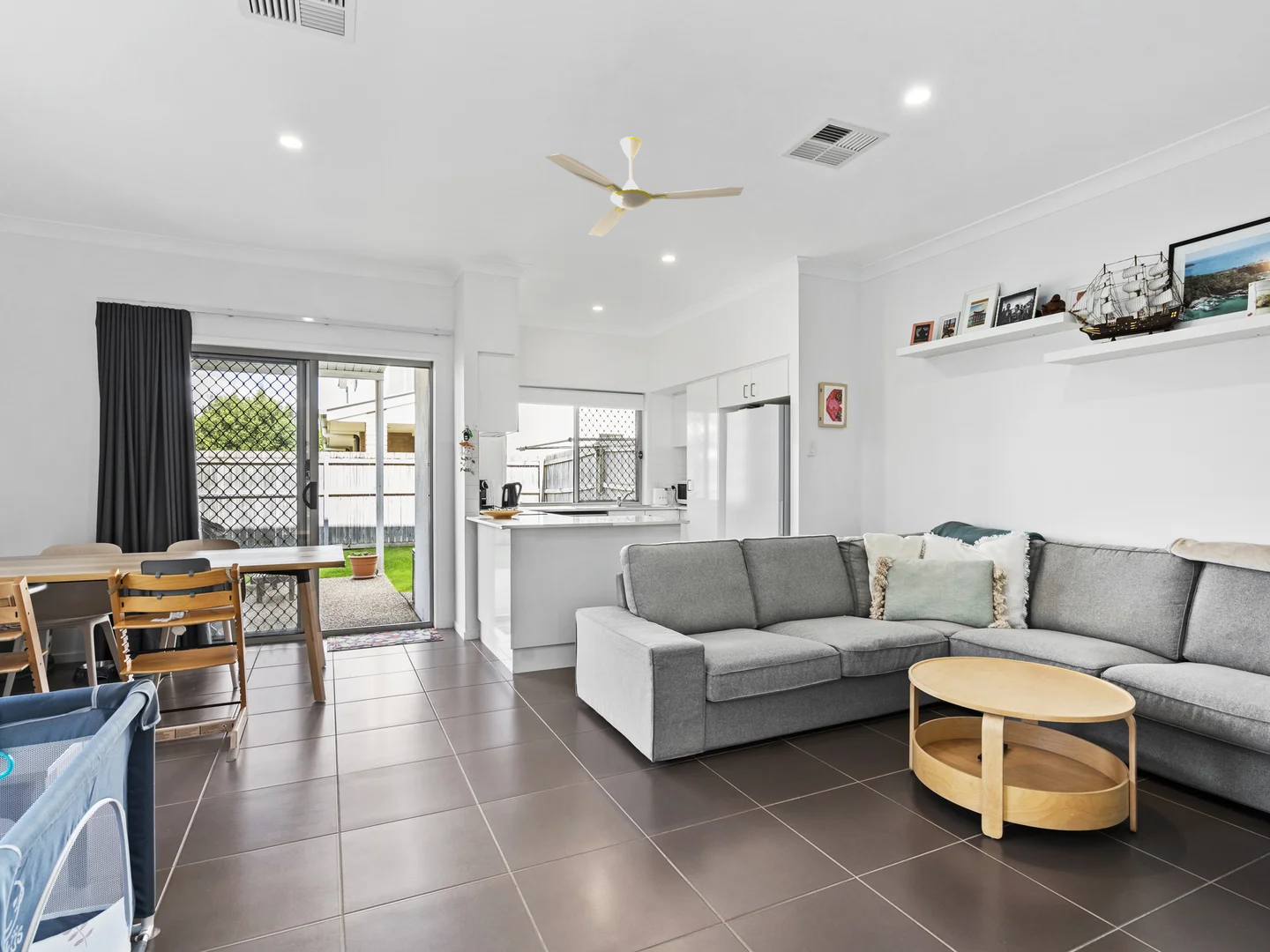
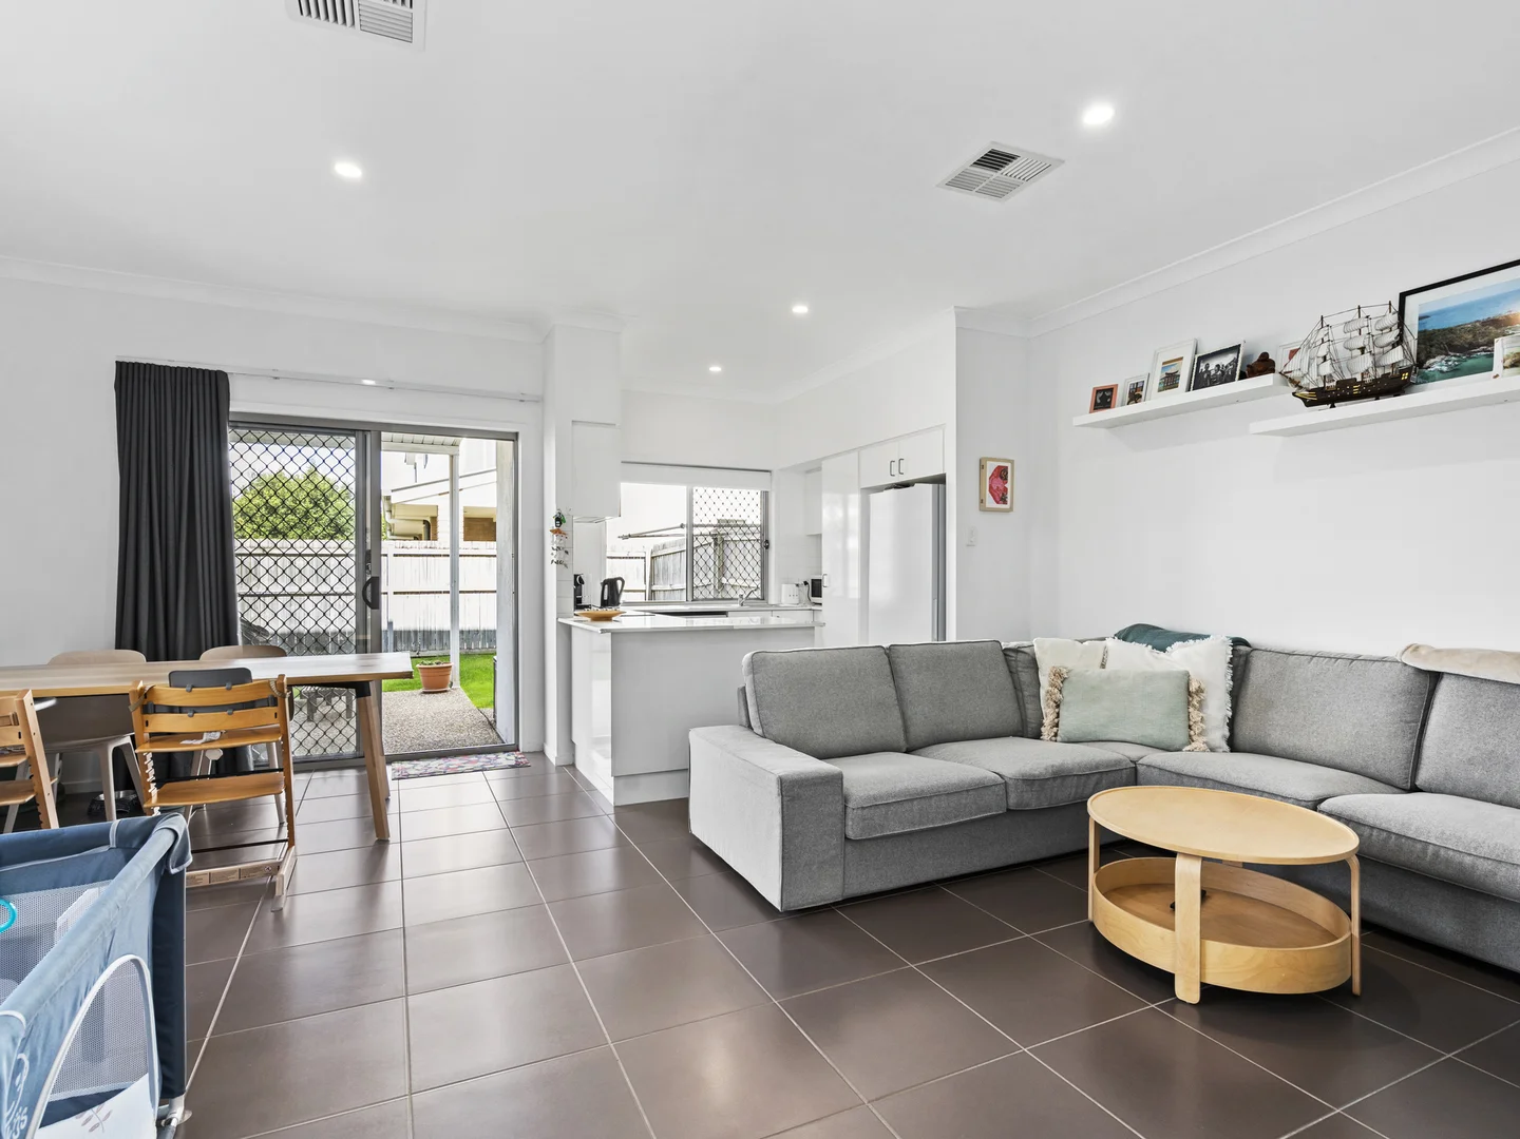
- ceiling fan (645, 190)
